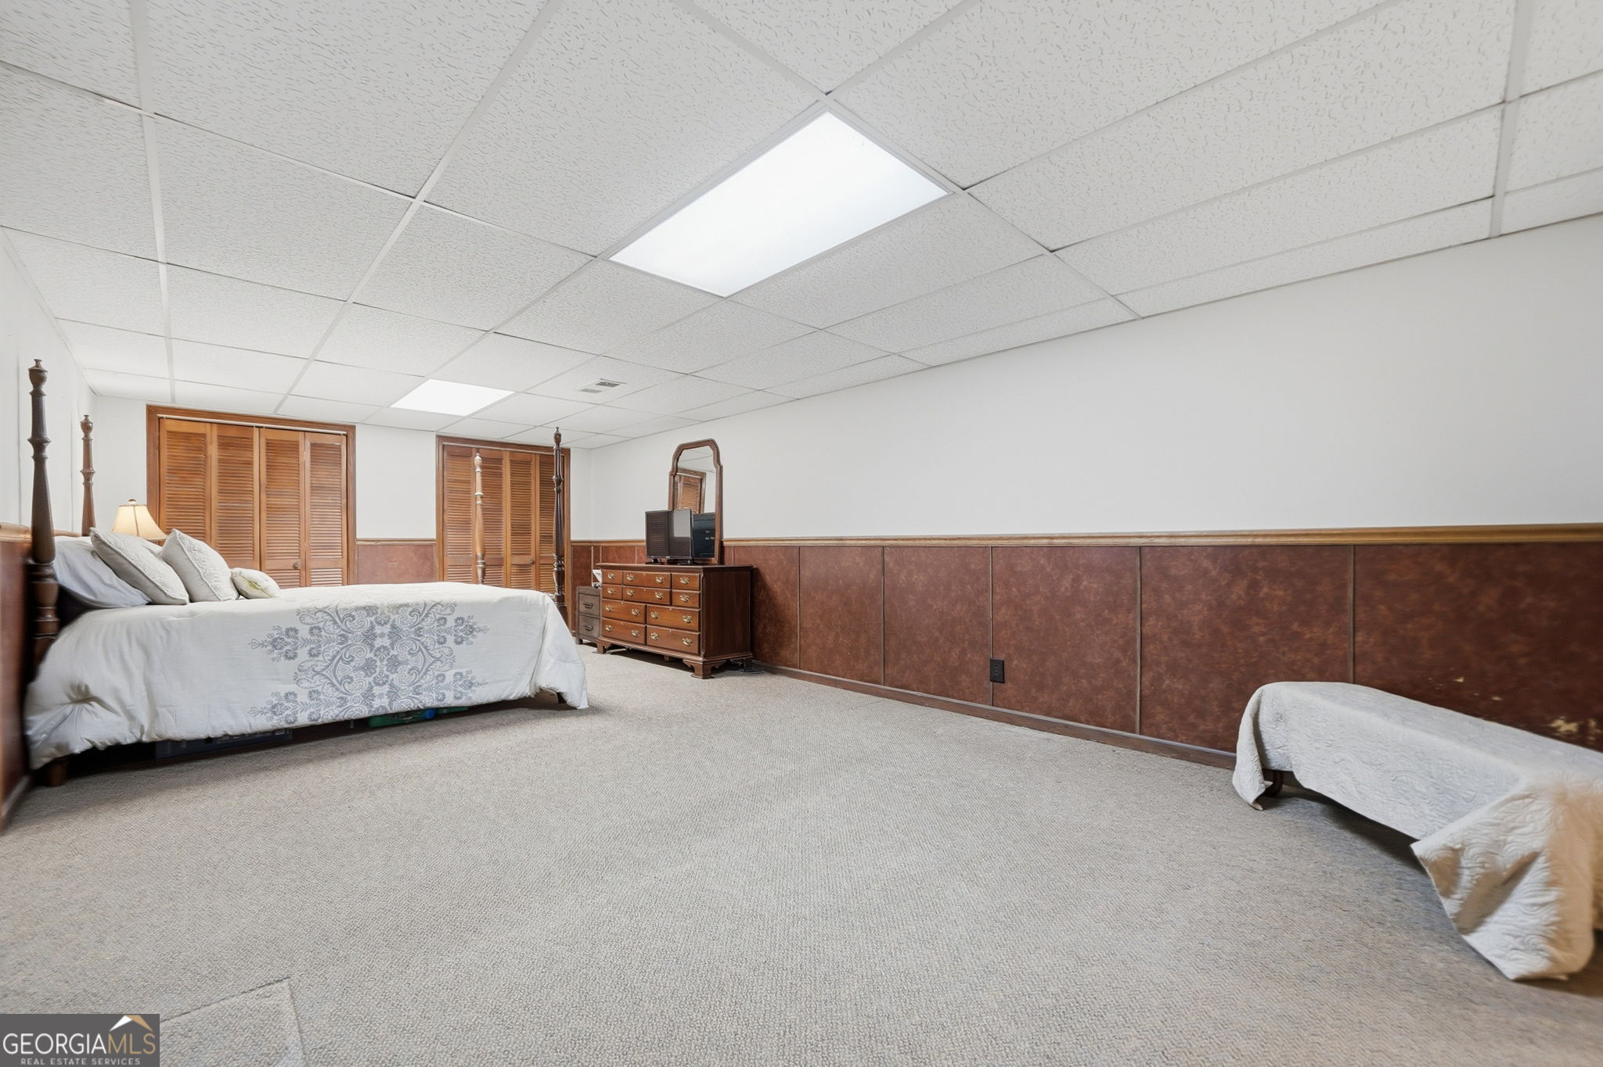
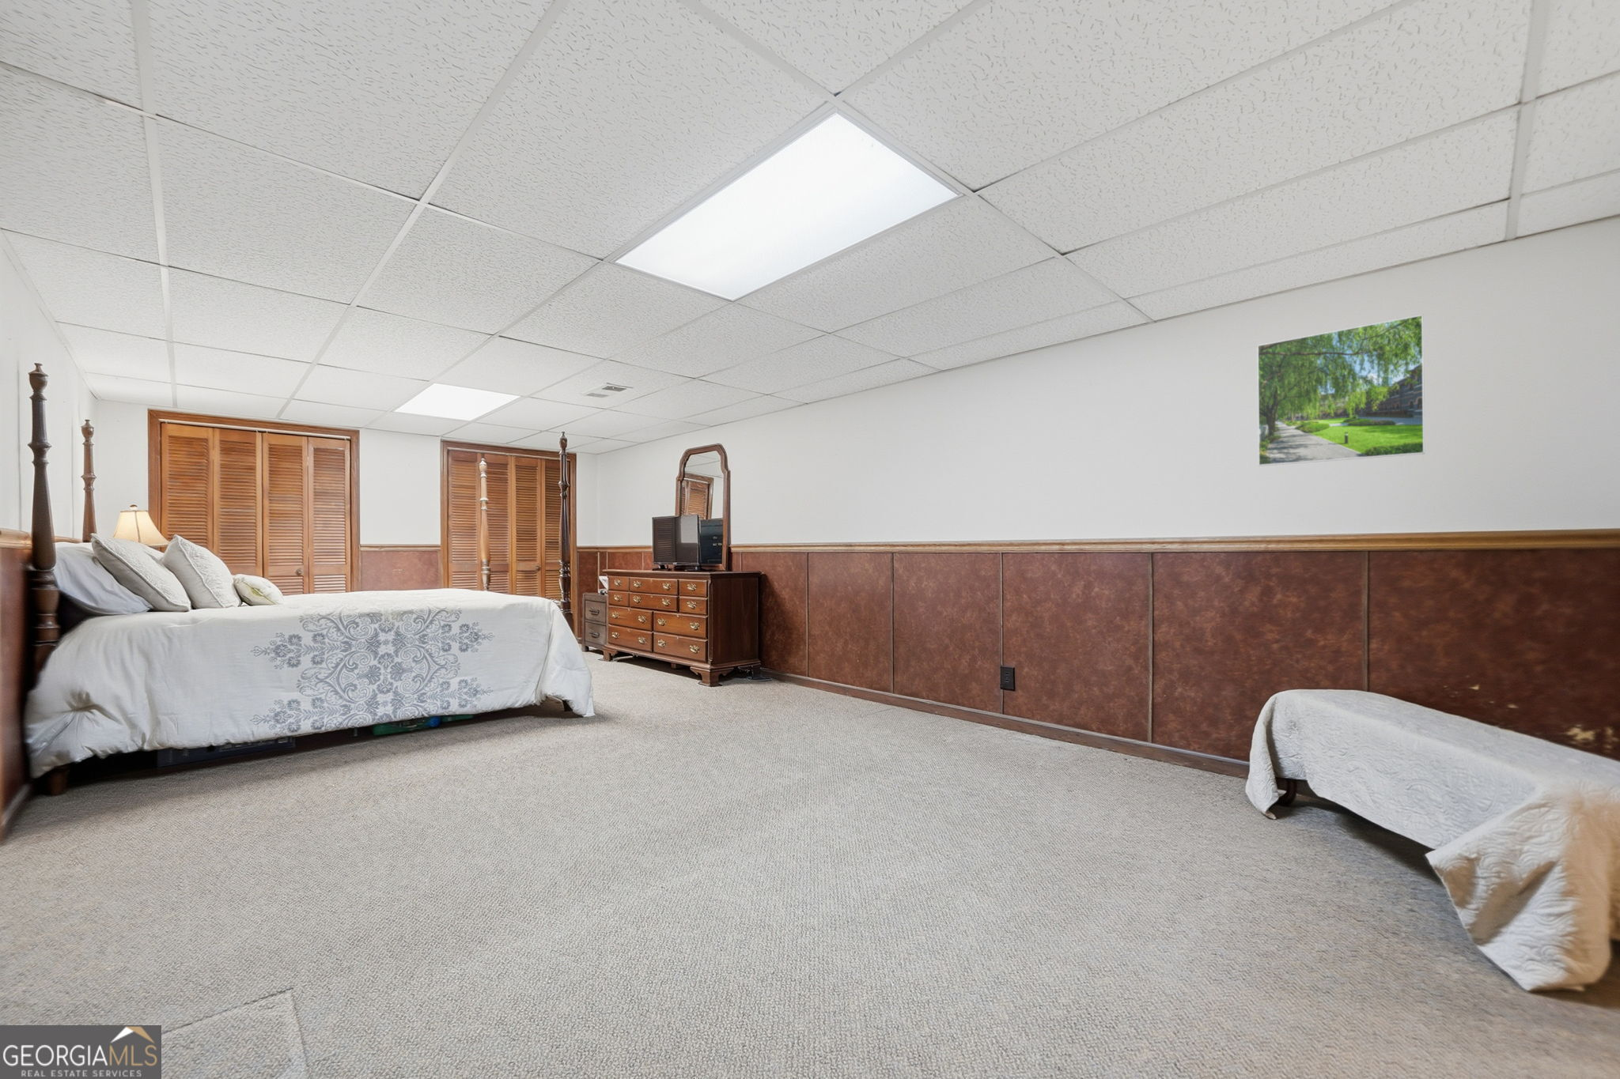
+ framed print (1336, 395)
